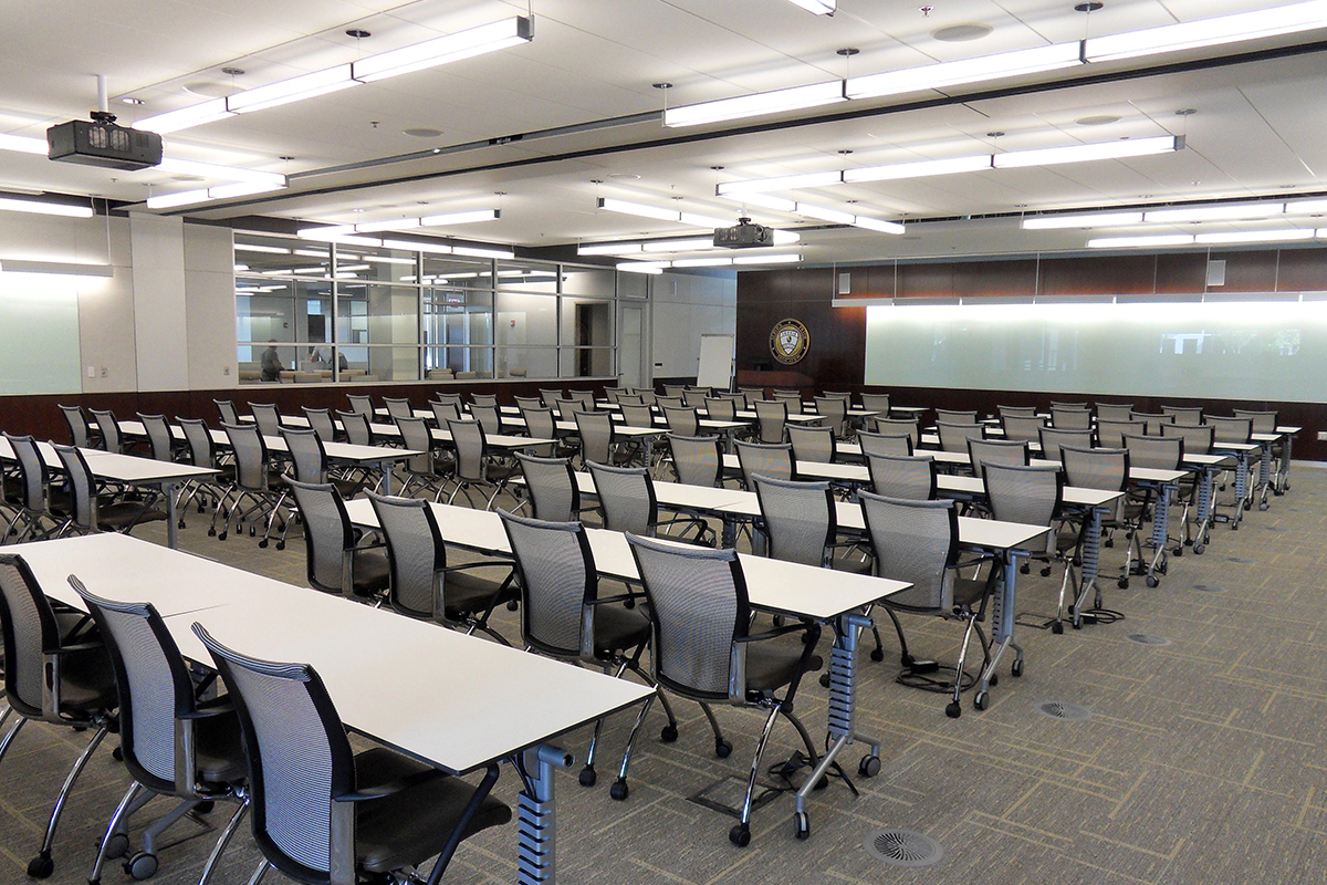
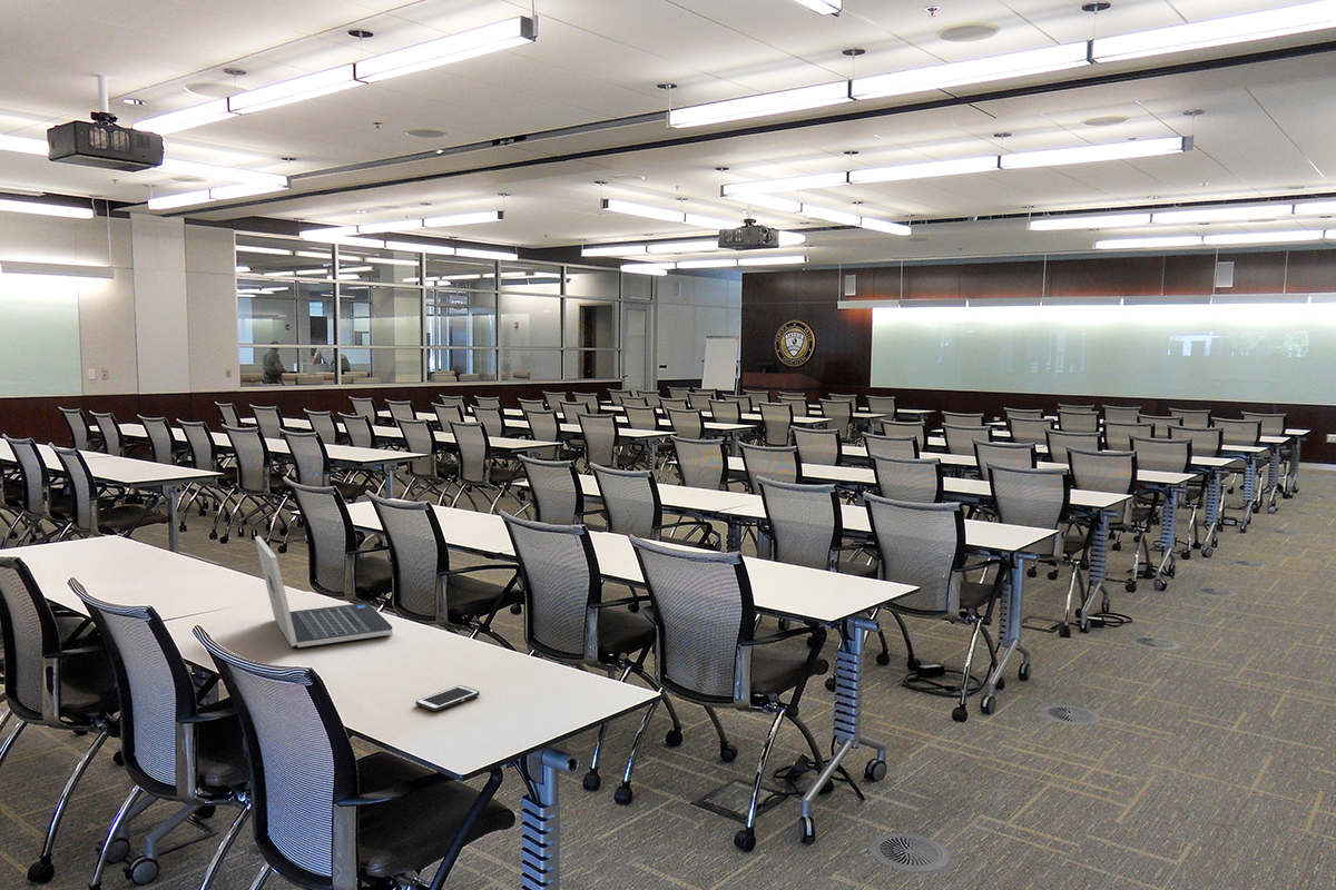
+ laptop (323, 607)
+ cell phone (448, 698)
